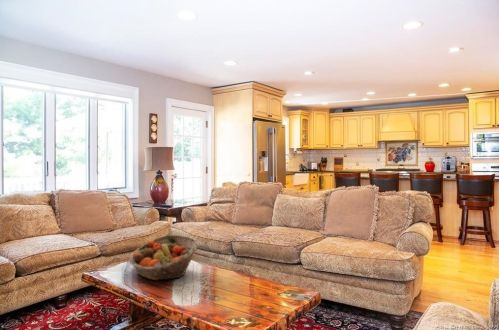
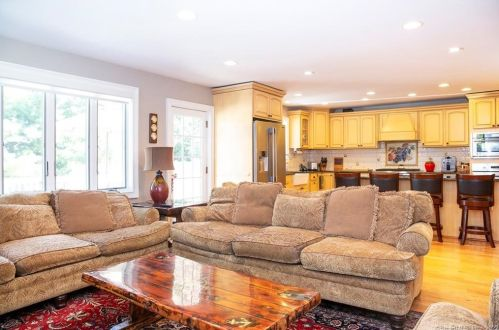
- fruit basket (164, 256)
